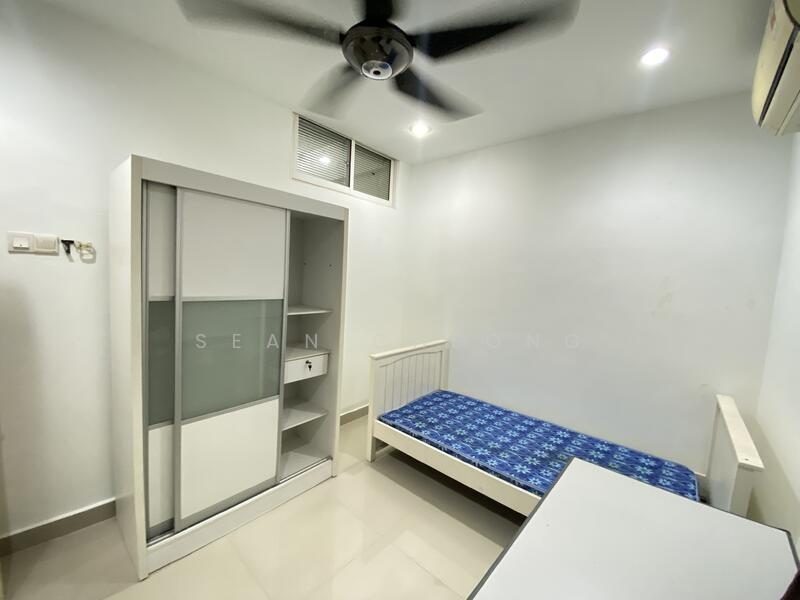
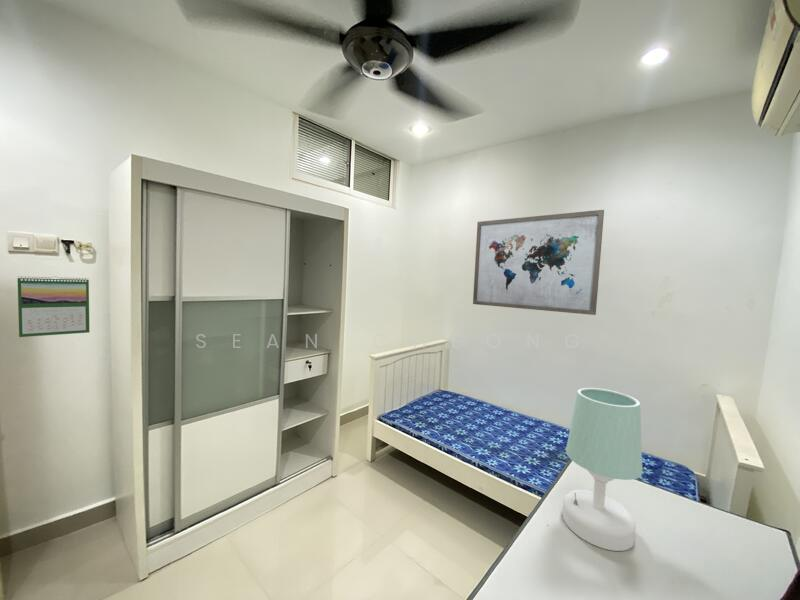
+ wall art (530, 263)
+ calendar (55, 305)
+ table lamp (601, 461)
